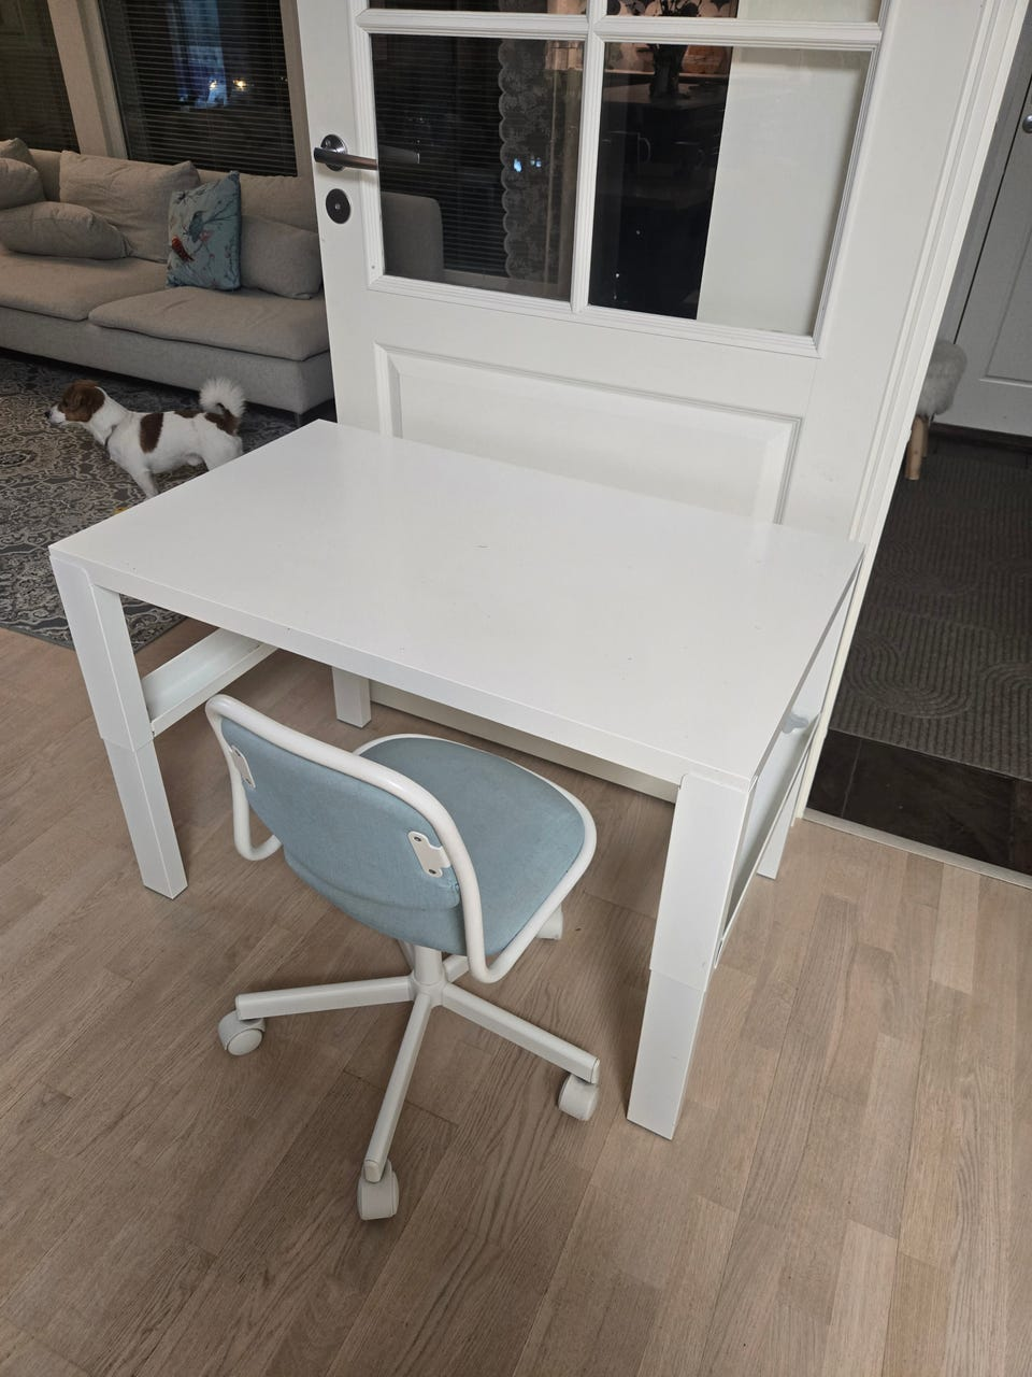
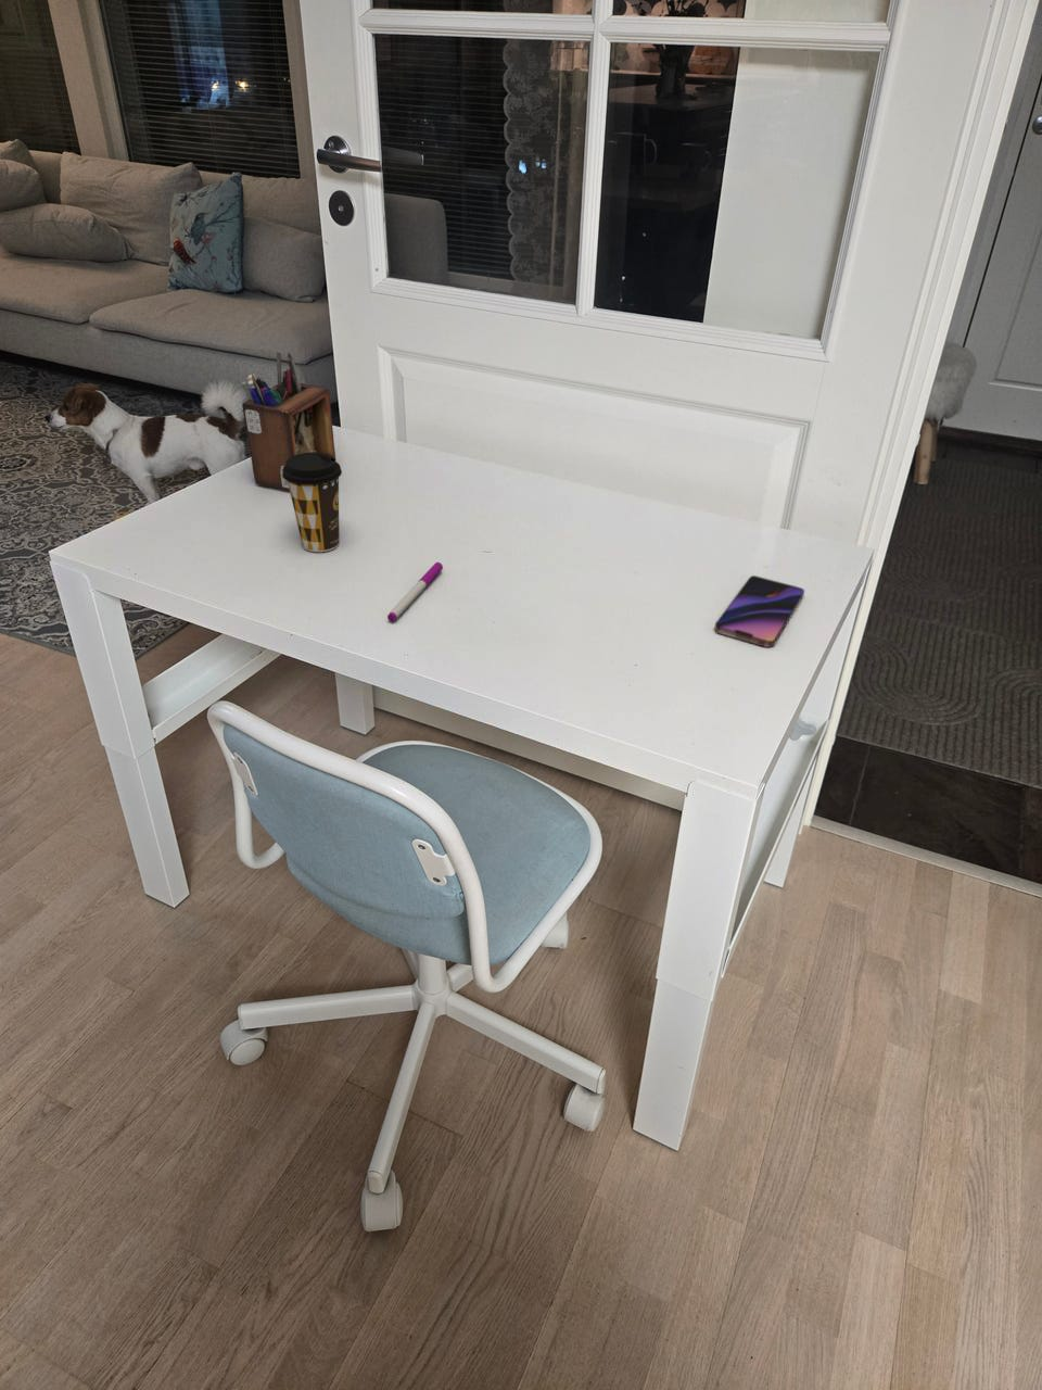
+ desk organizer (289, 420)
+ pen (416, 591)
+ coffee cup (315, 502)
+ smartphone (761, 610)
